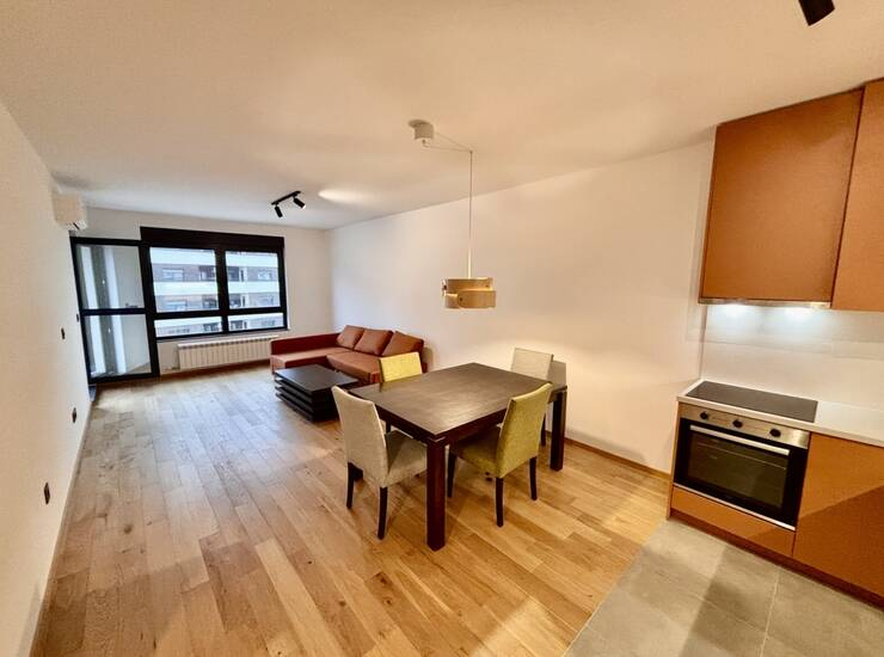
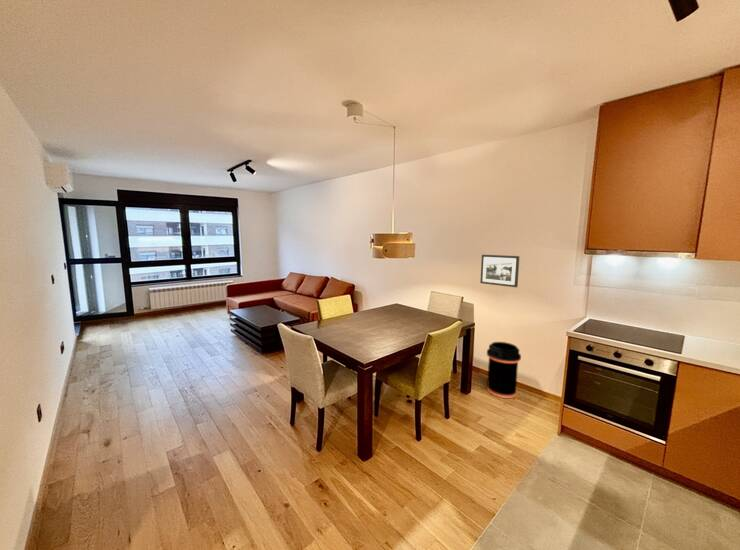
+ trash can (502, 368)
+ picture frame (498, 270)
